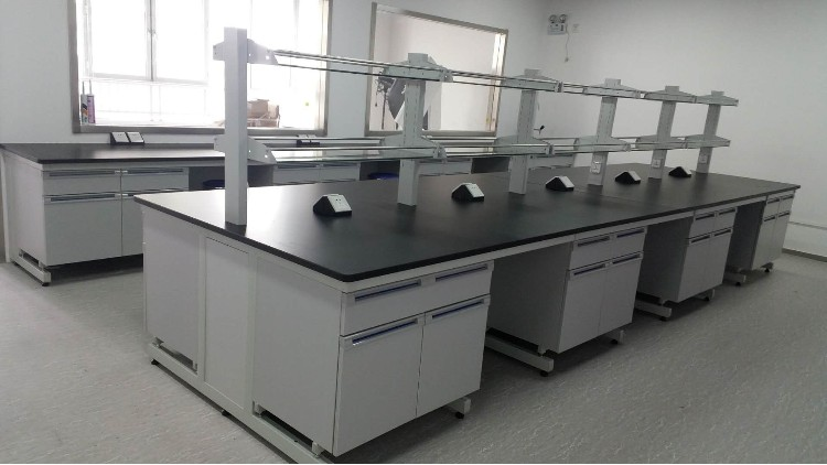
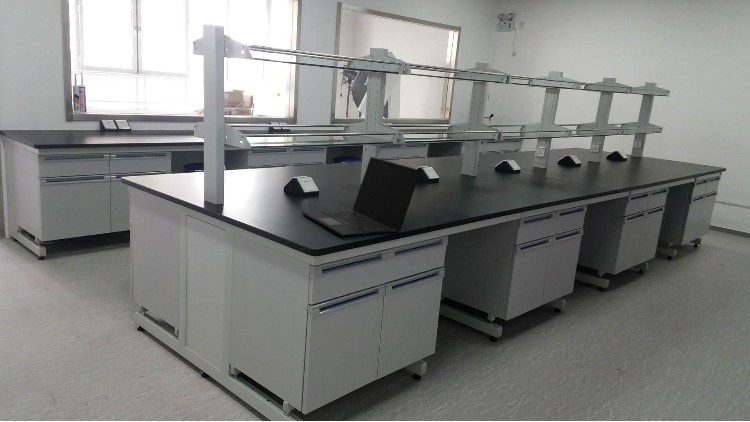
+ laptop (358, 193)
